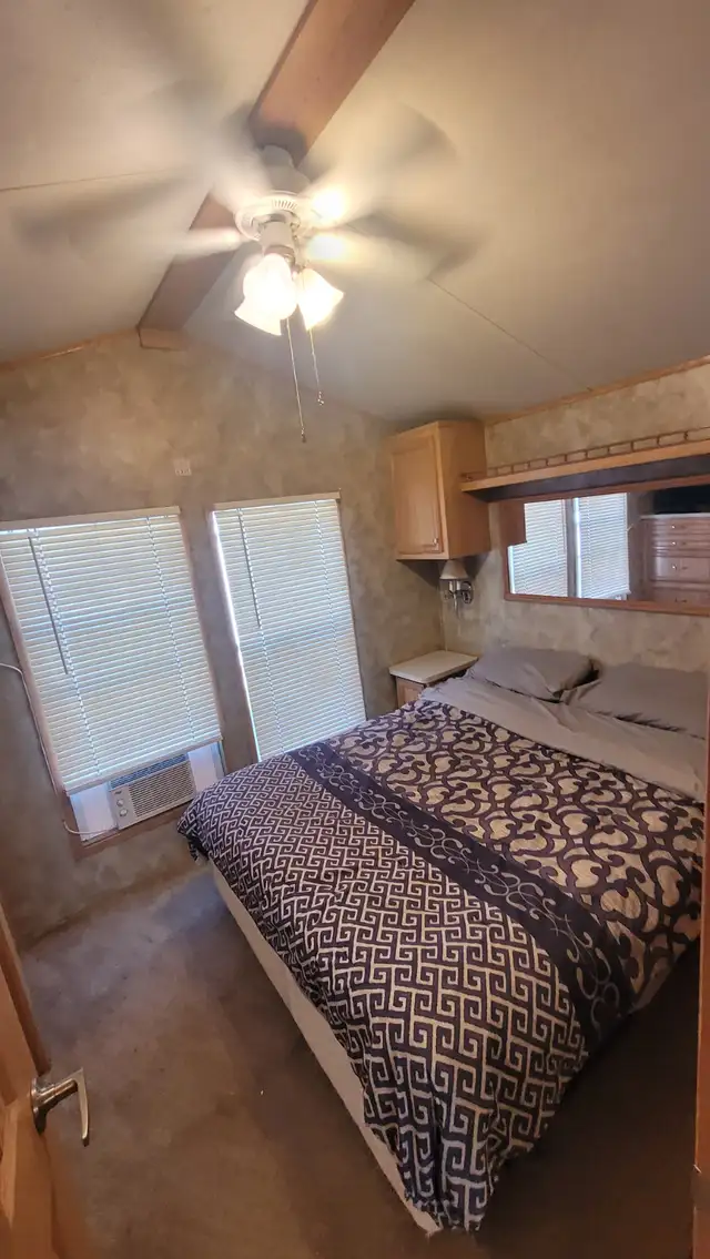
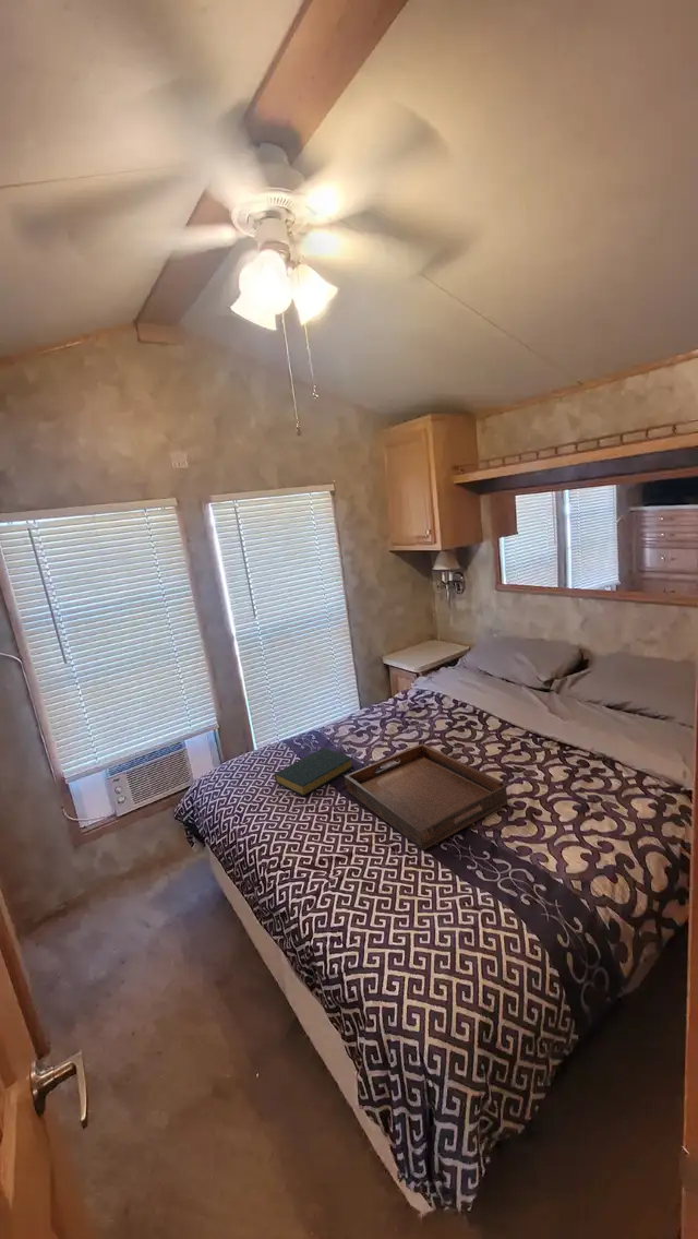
+ hardback book (314, 770)
+ serving tray (422, 788)
